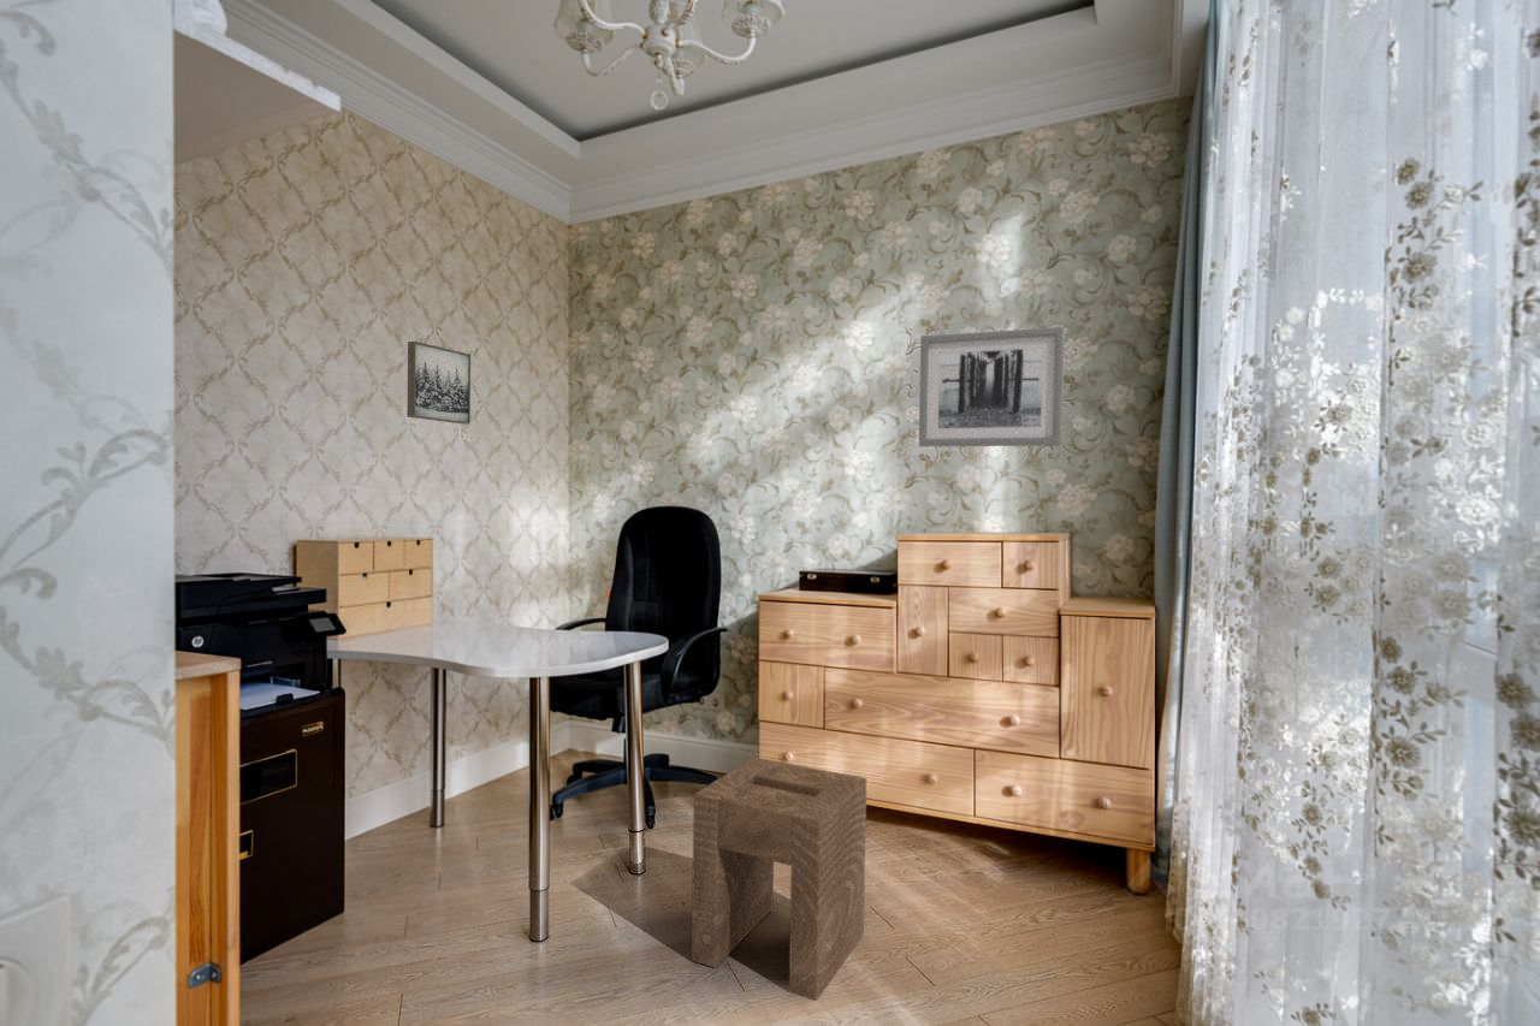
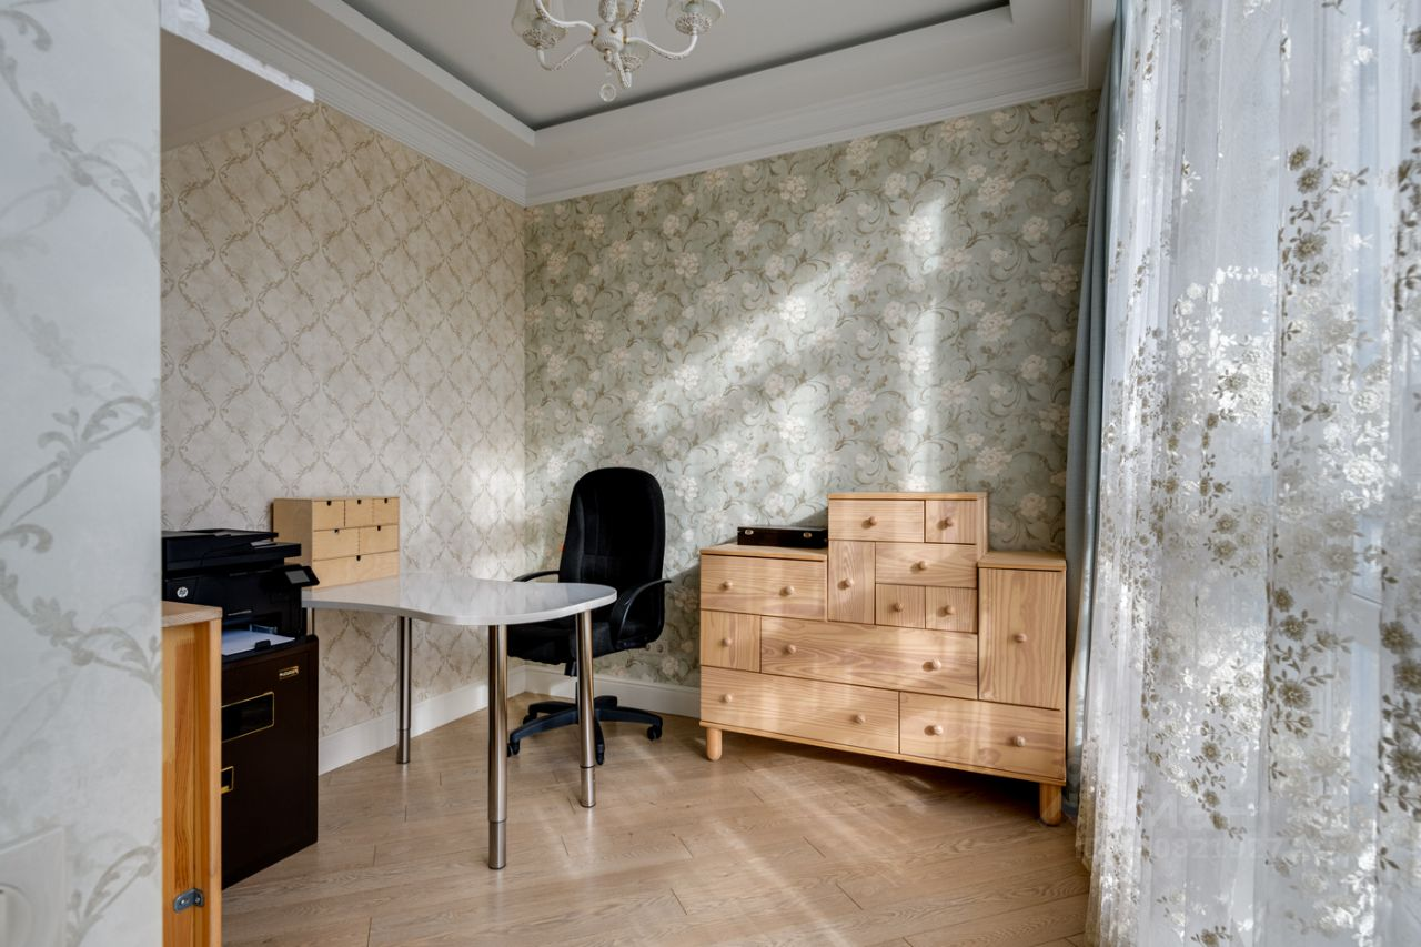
- stool (781, 862)
- wall art (989, 389)
- wall art (439, 384)
